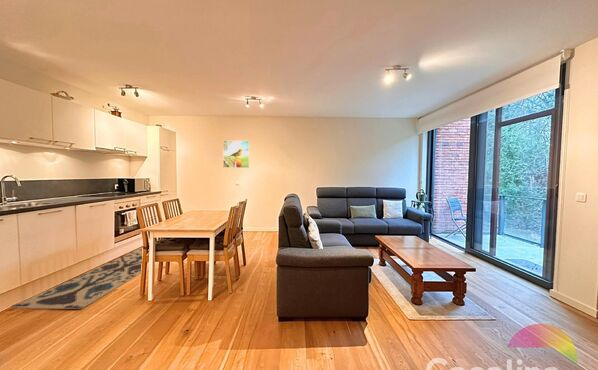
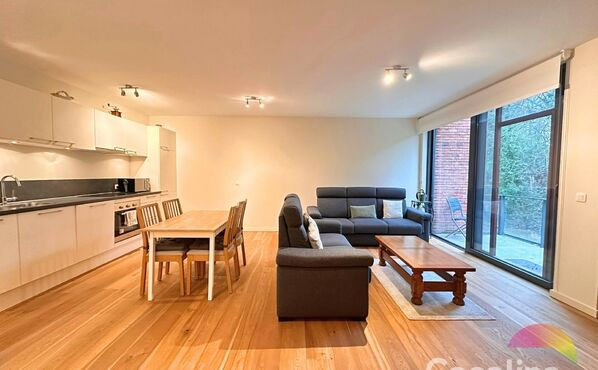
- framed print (236, 154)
- rug (126, 265)
